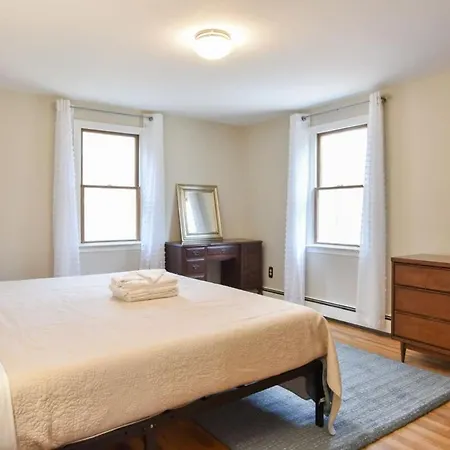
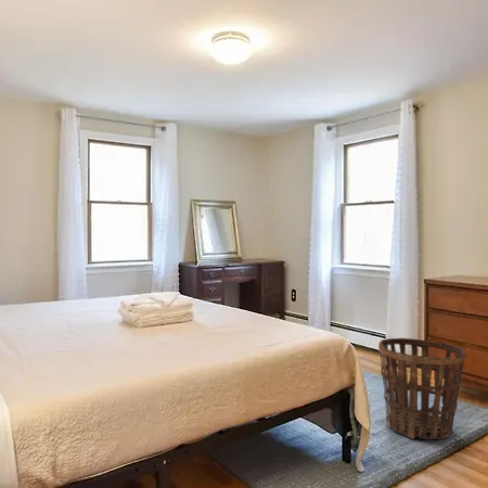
+ basket (420, 386)
